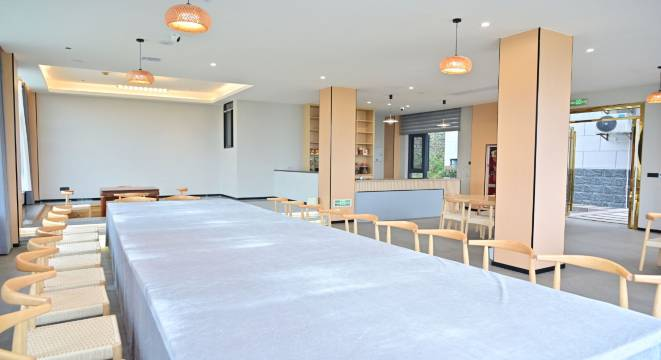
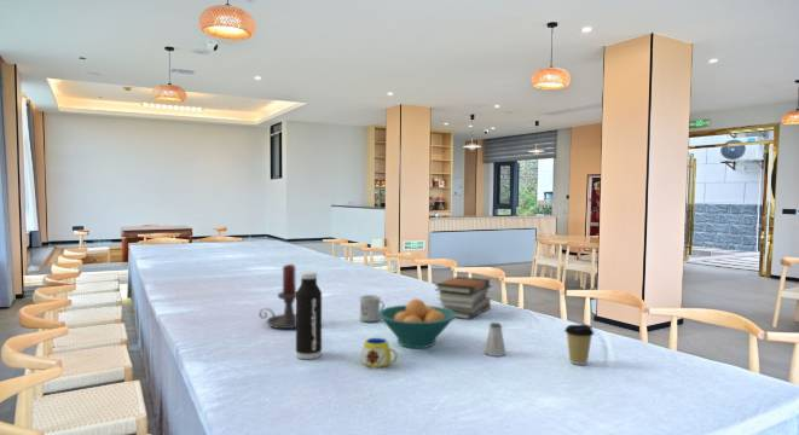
+ mug (380, 353)
+ mug (372, 308)
+ coffee cup (578, 343)
+ water bottle (308, 313)
+ candle holder (283, 294)
+ saltshaker (494, 338)
+ book stack (463, 296)
+ fruit bowl (416, 321)
